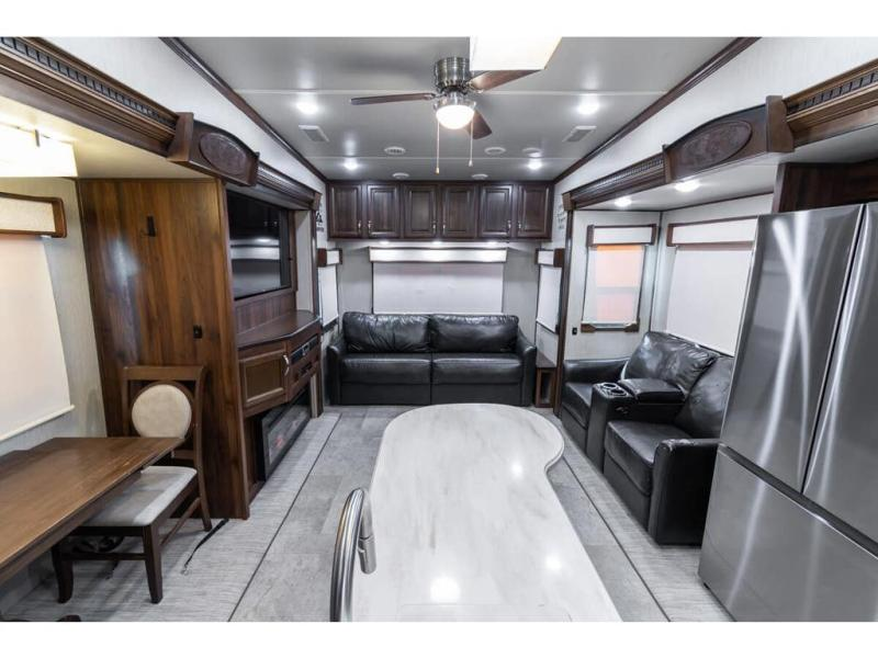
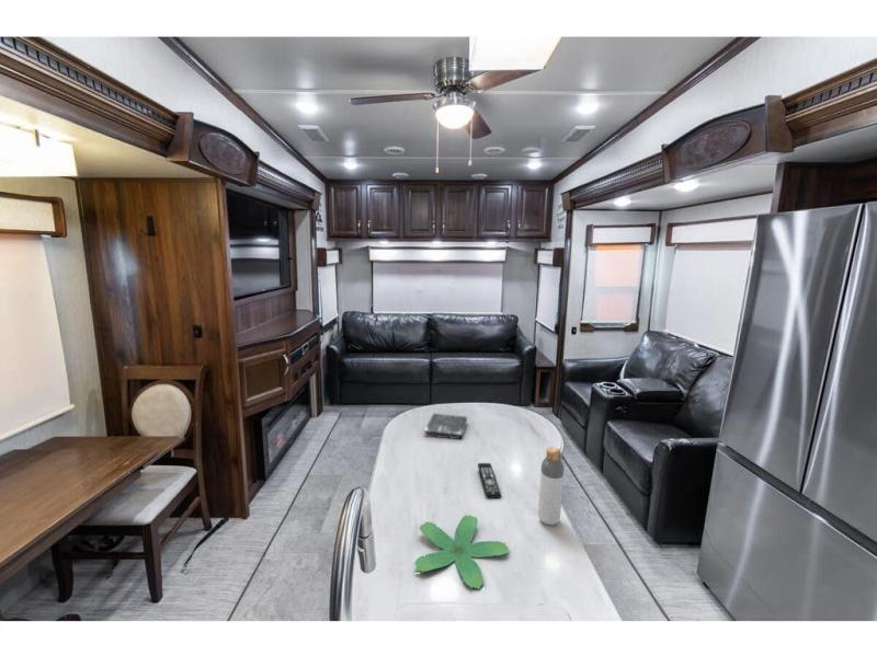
+ book (446, 425)
+ remote control (488, 480)
+ bottle (550, 485)
+ plant (462, 550)
